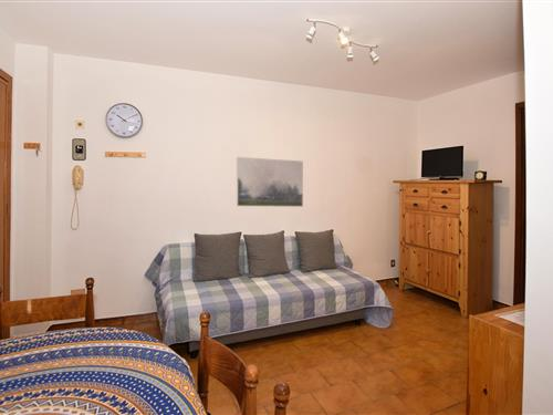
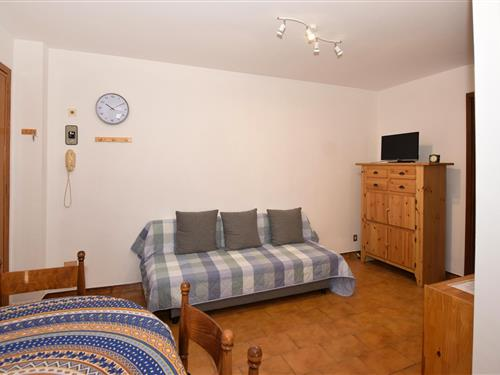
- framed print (271, 183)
